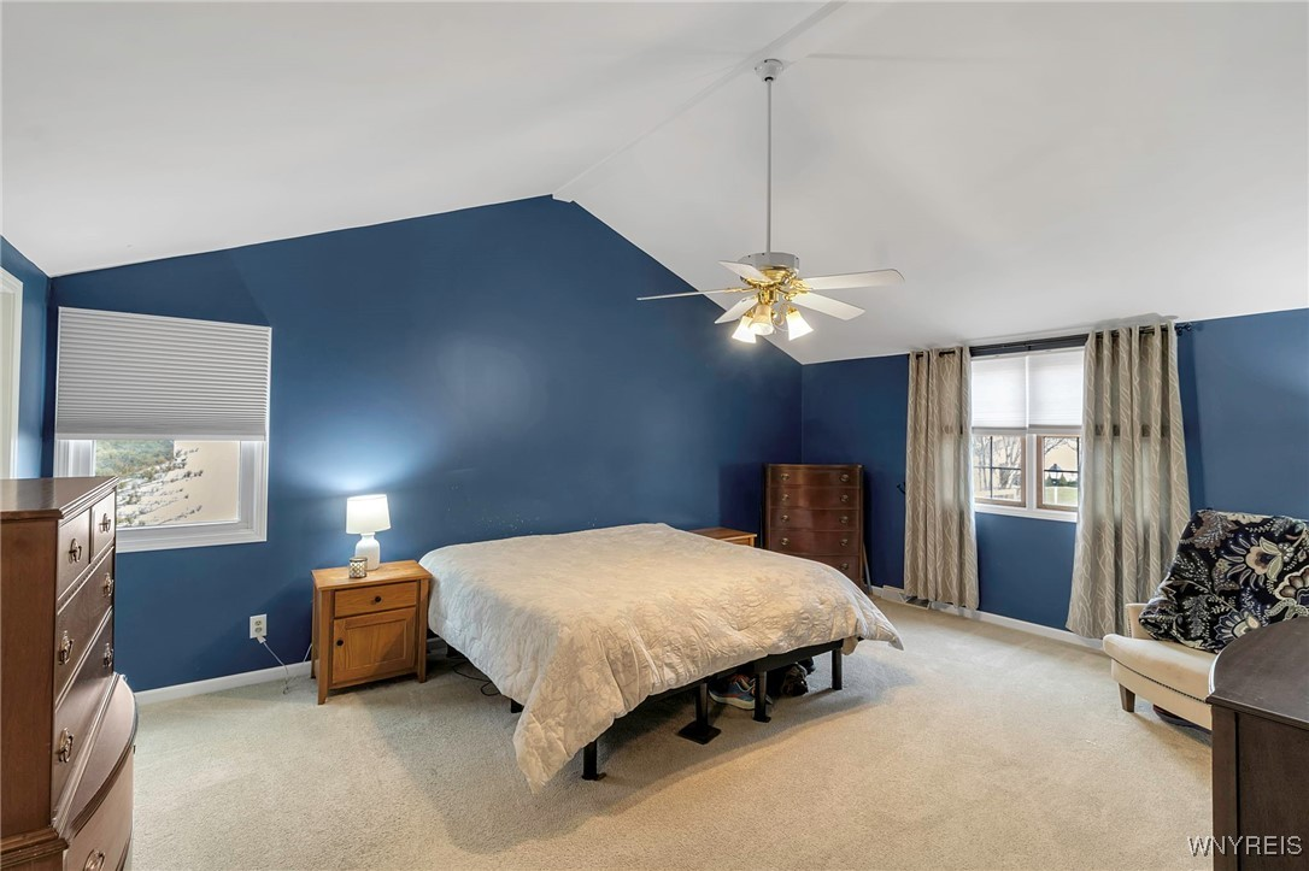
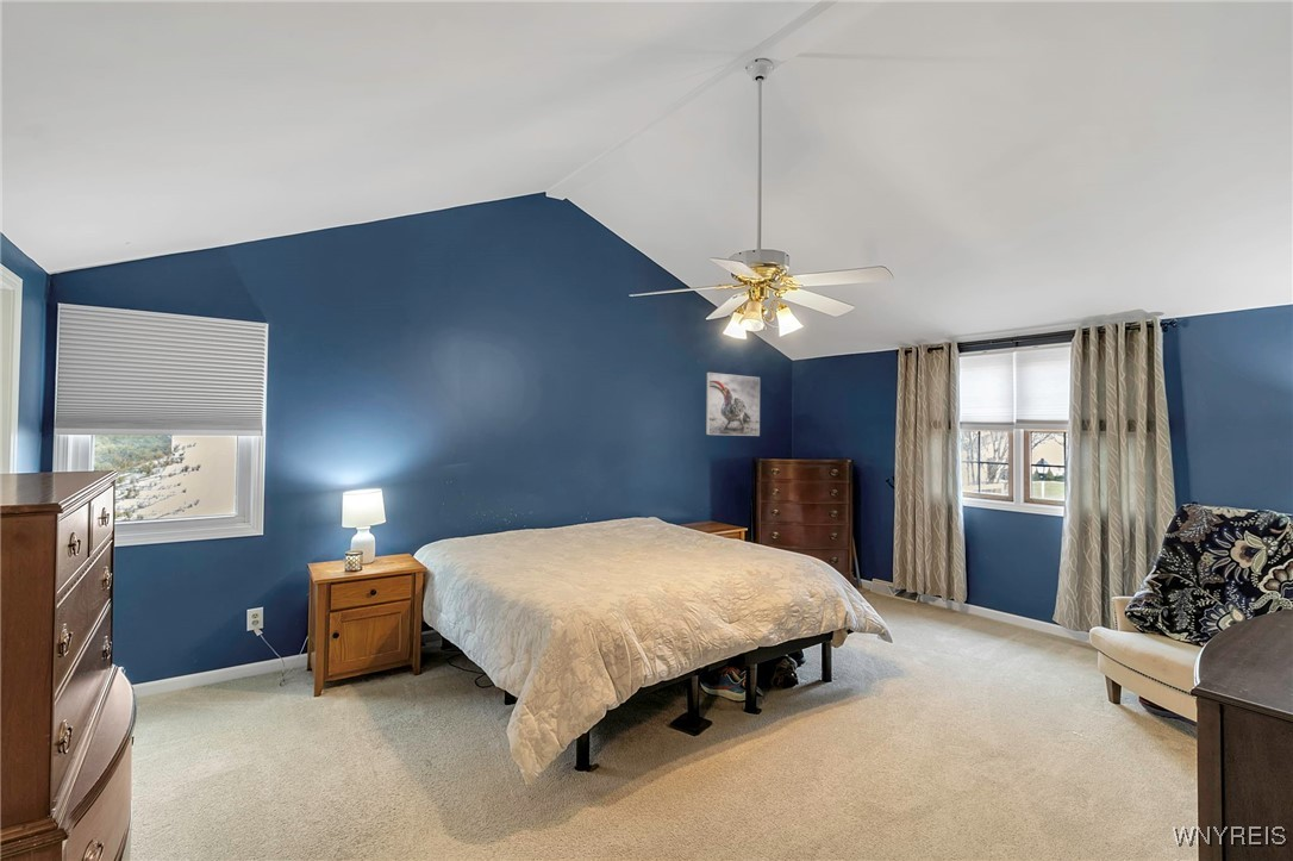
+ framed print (733, 405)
